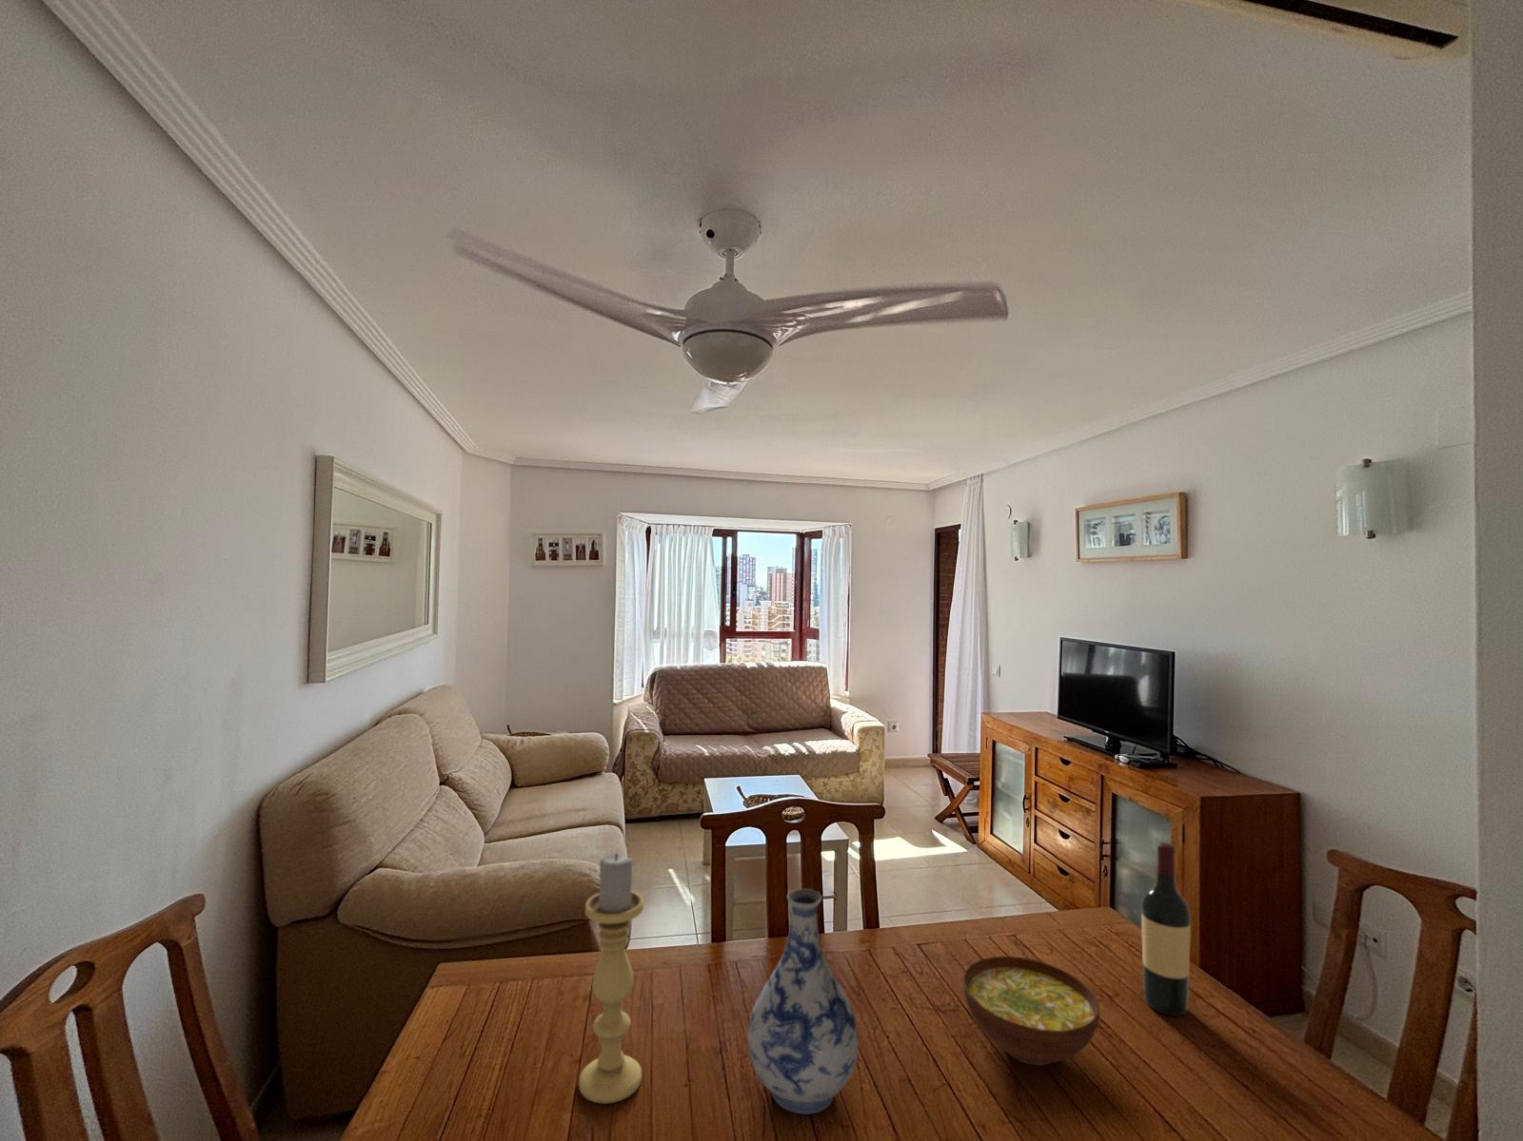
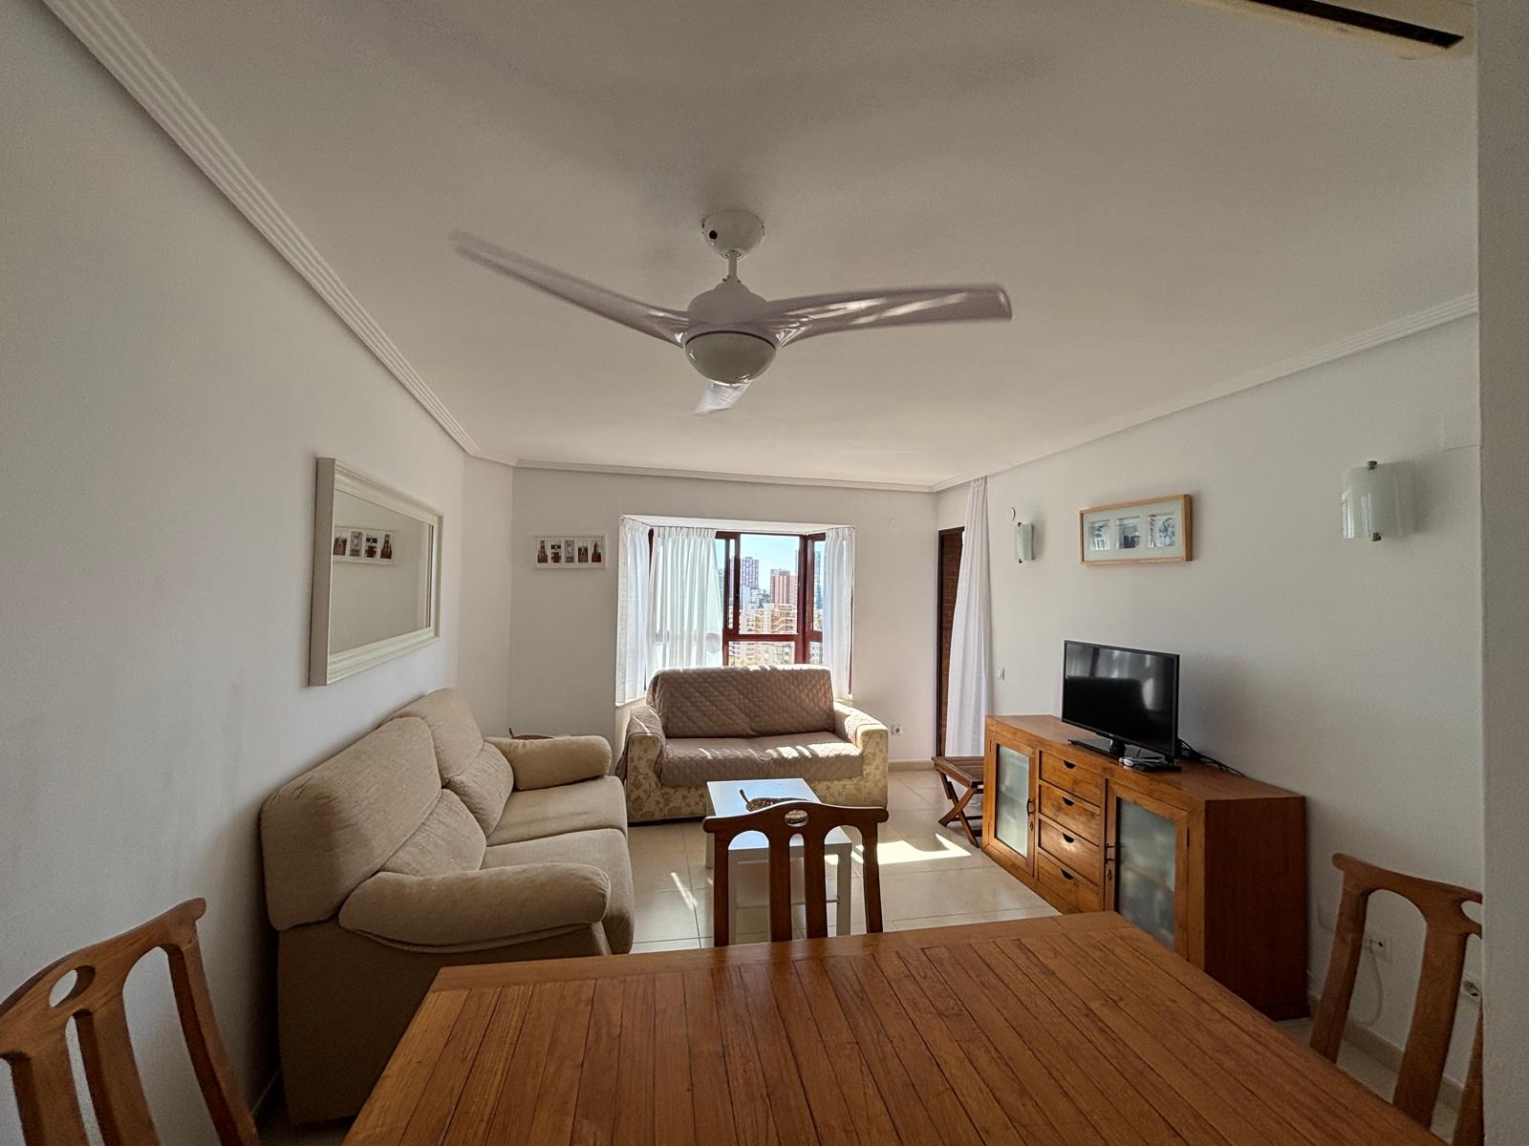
- vase (803, 991)
- candle holder (613, 966)
- wine bottle (1166, 924)
- bowl (1028, 1019)
